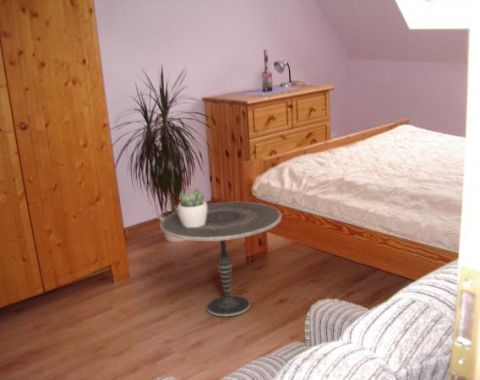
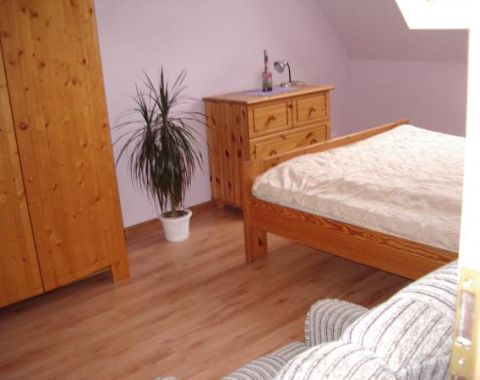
- side table (224, 262)
- succulent plant (192, 207)
